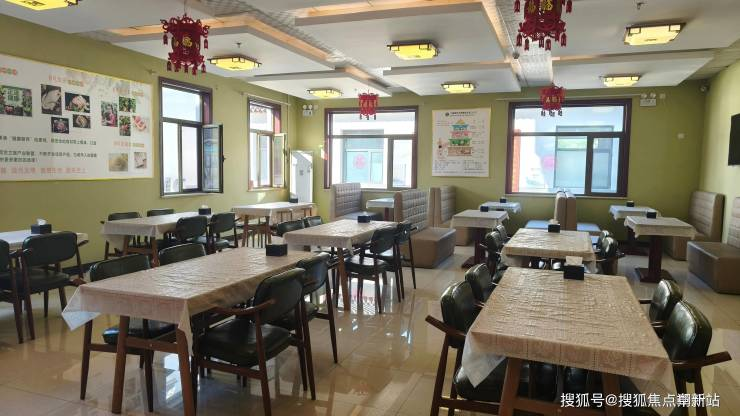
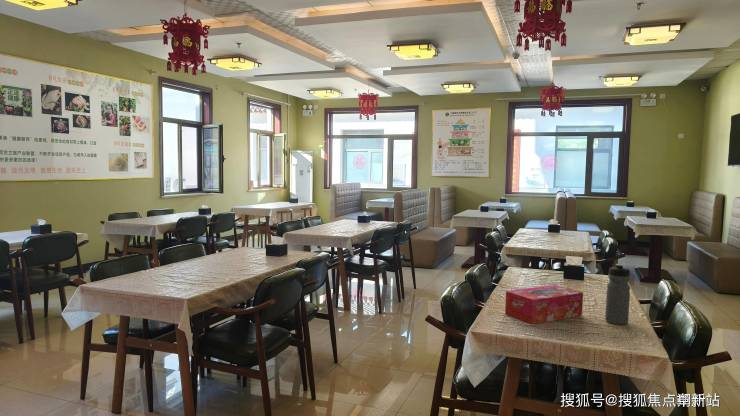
+ tissue box (544, 303)
+ water bottle (618, 293)
